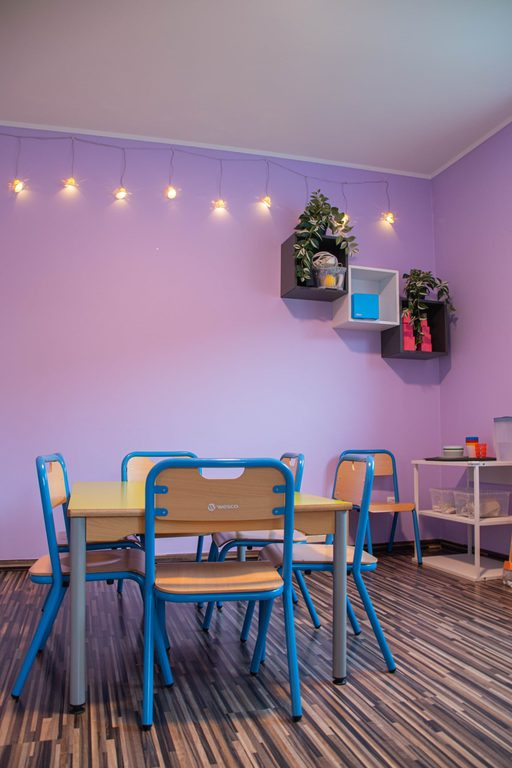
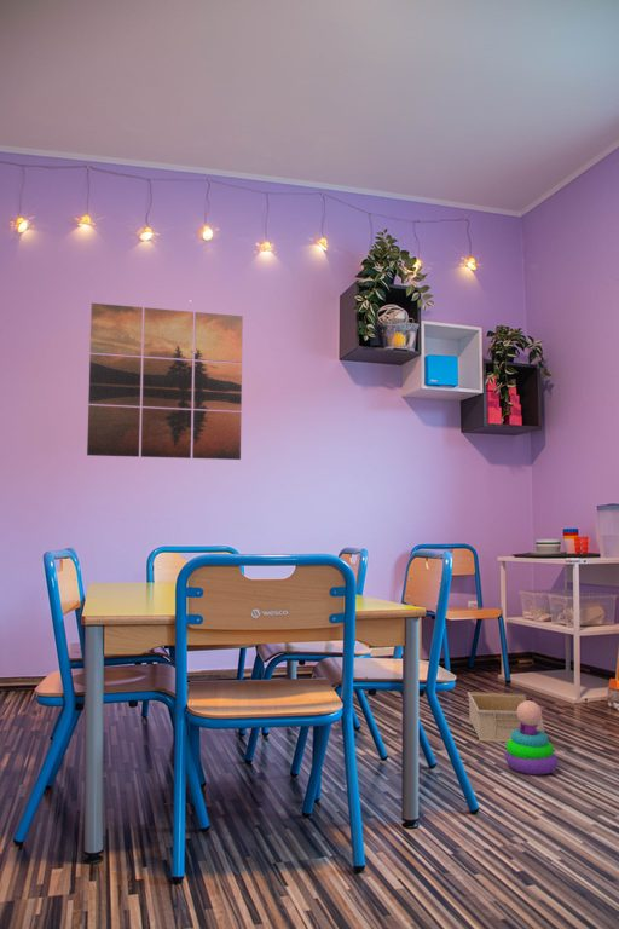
+ storage bin (504, 716)
+ wall art (167, 382)
+ stacking toy (531, 733)
